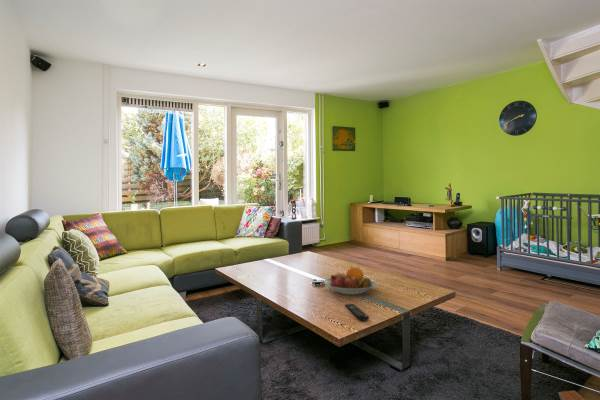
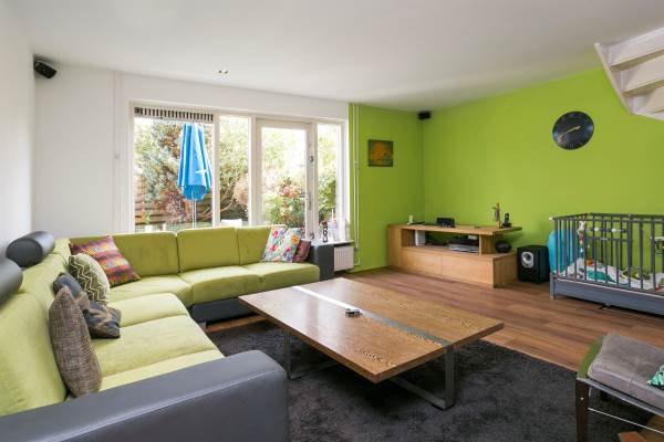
- remote control (356, 311)
- fruit bowl (350, 279)
